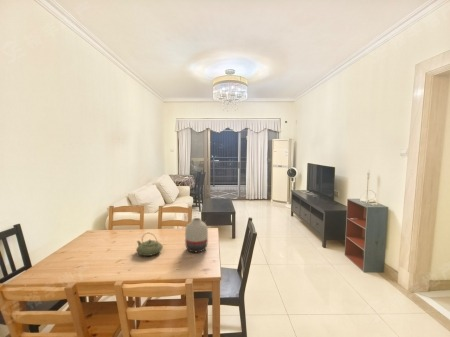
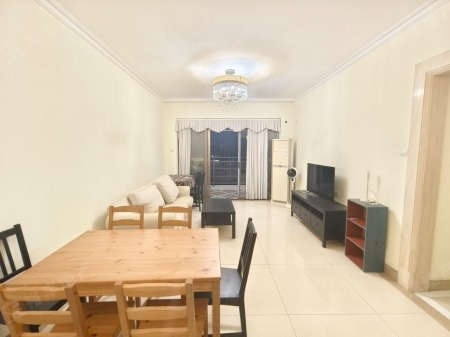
- teapot (148, 242)
- vase (196, 234)
